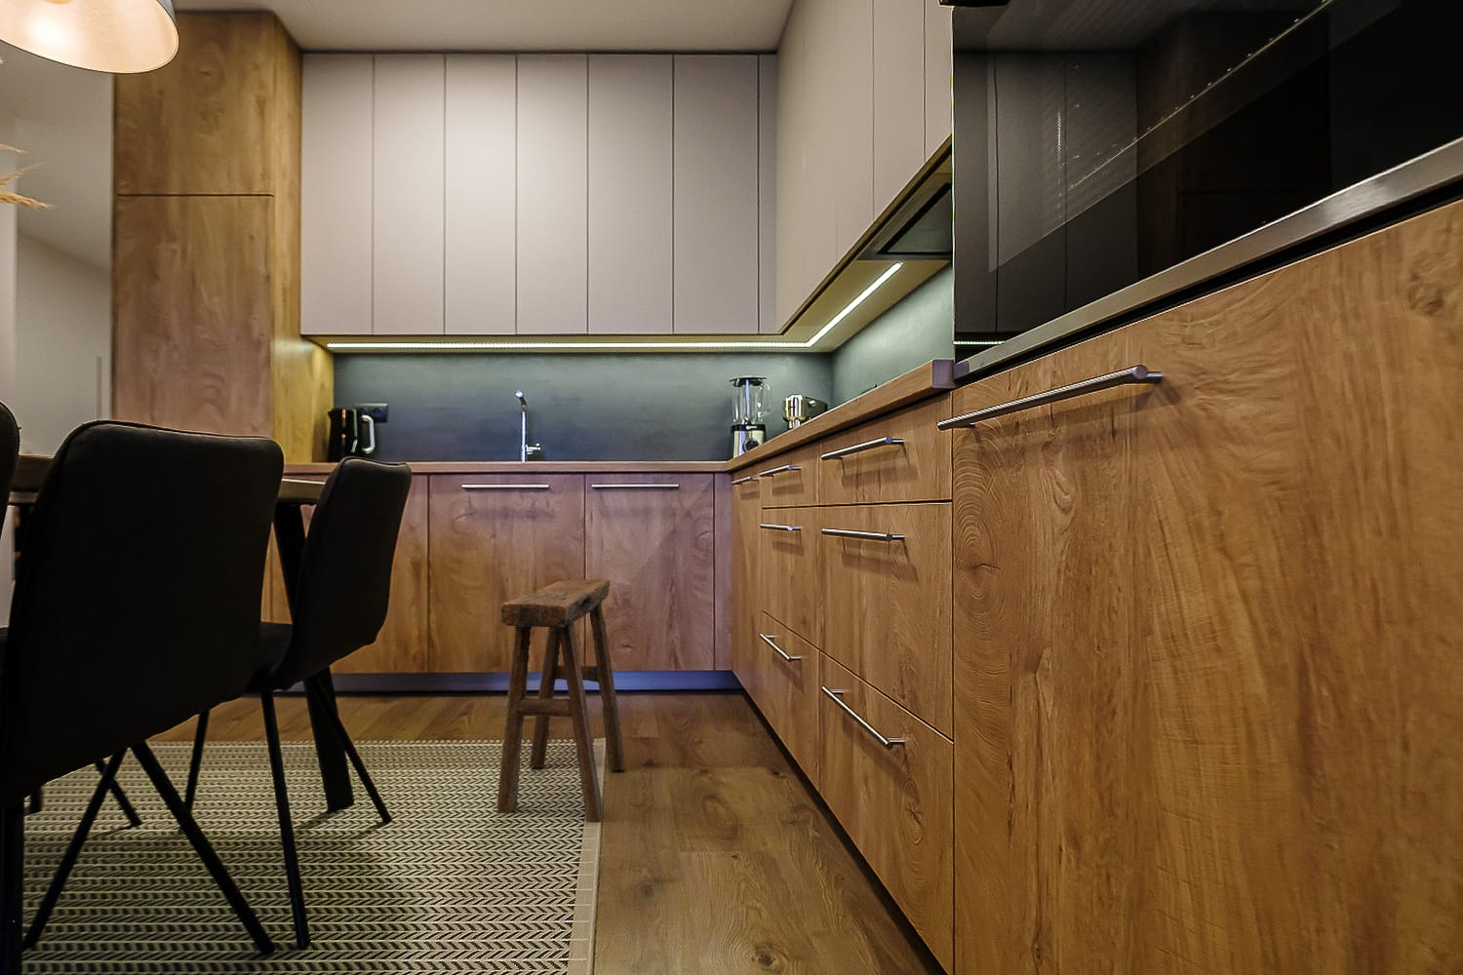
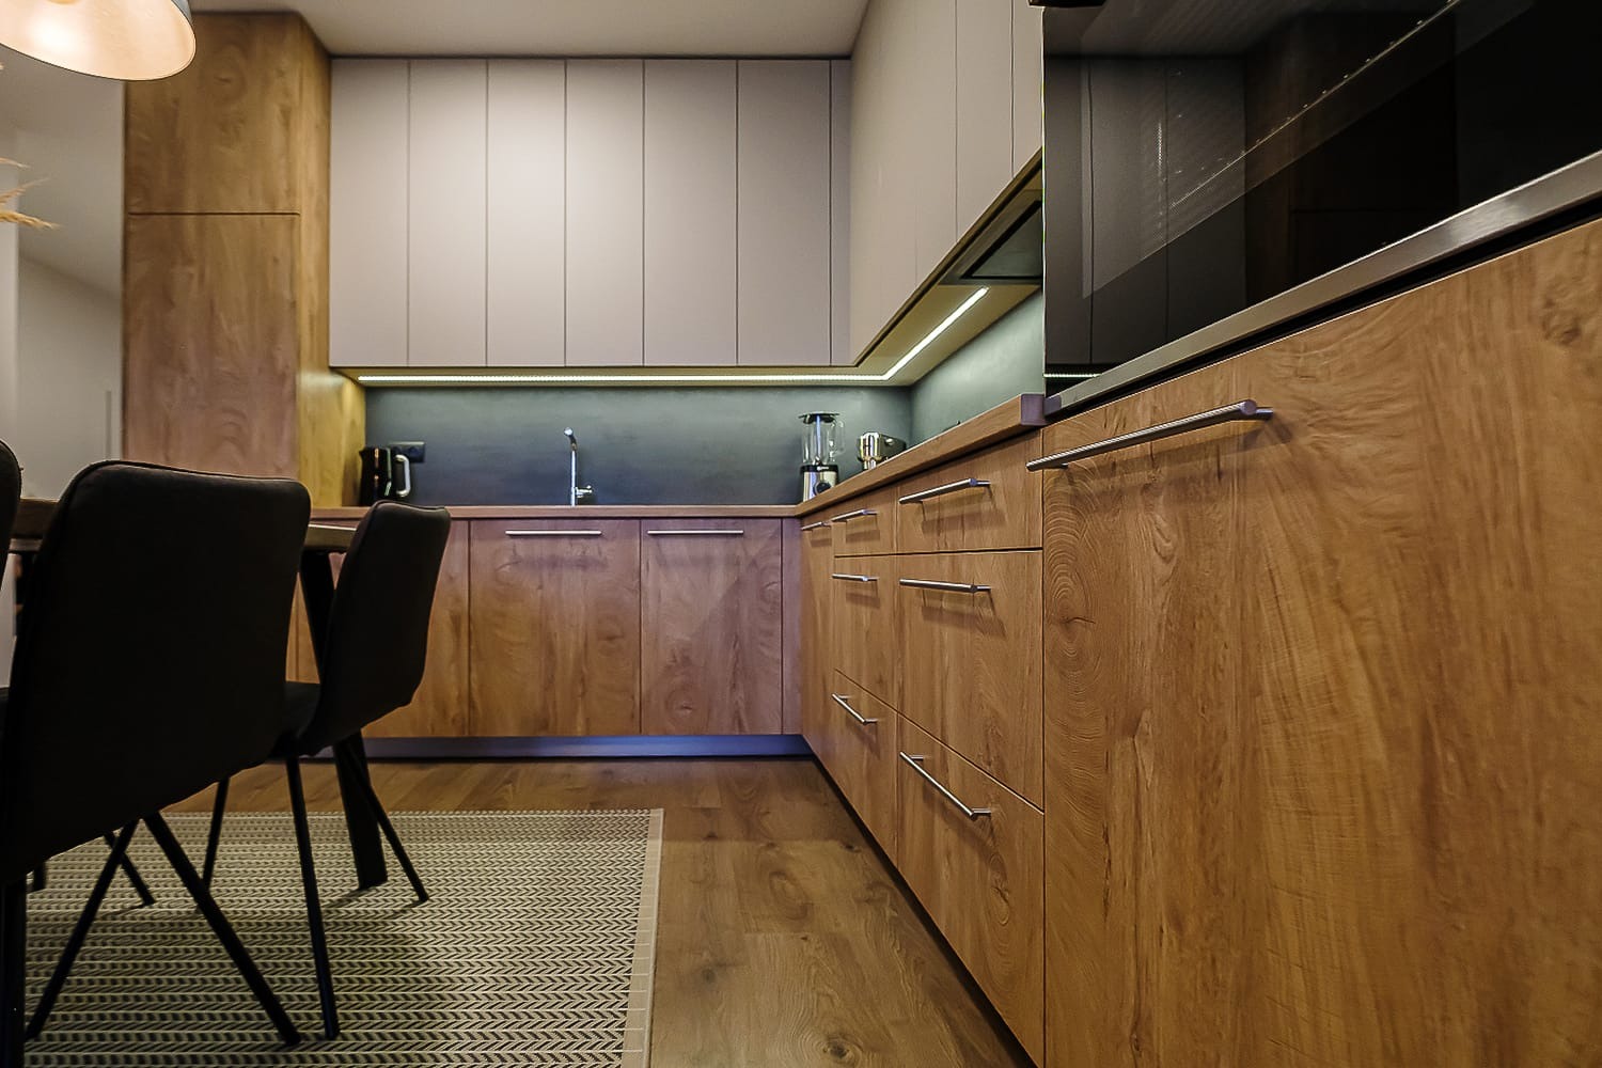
- stool (567, 689)
